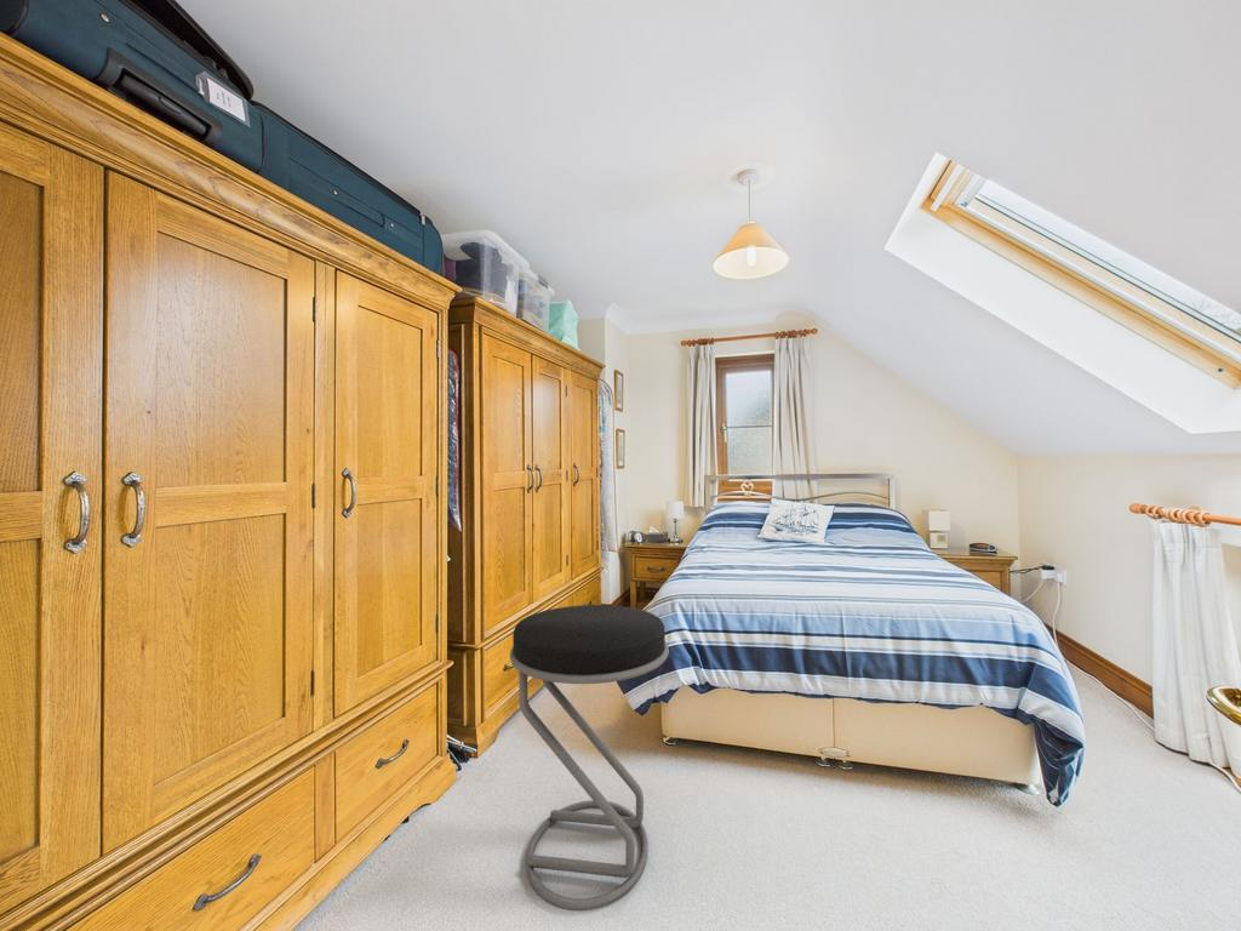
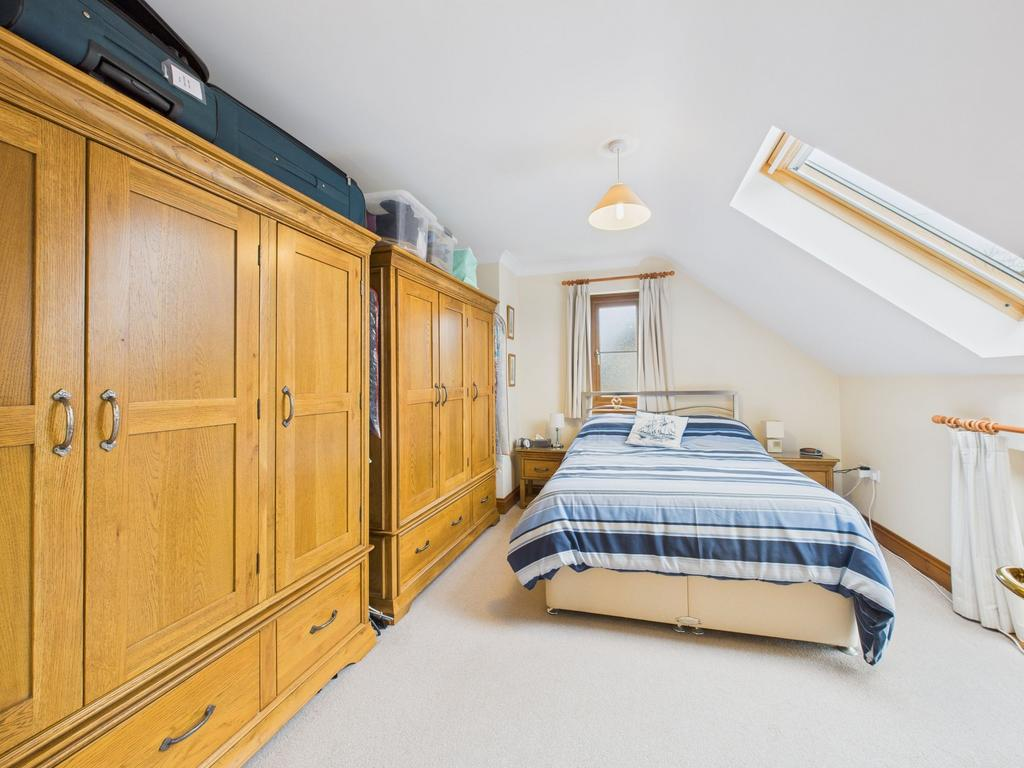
- stool (590, 737)
